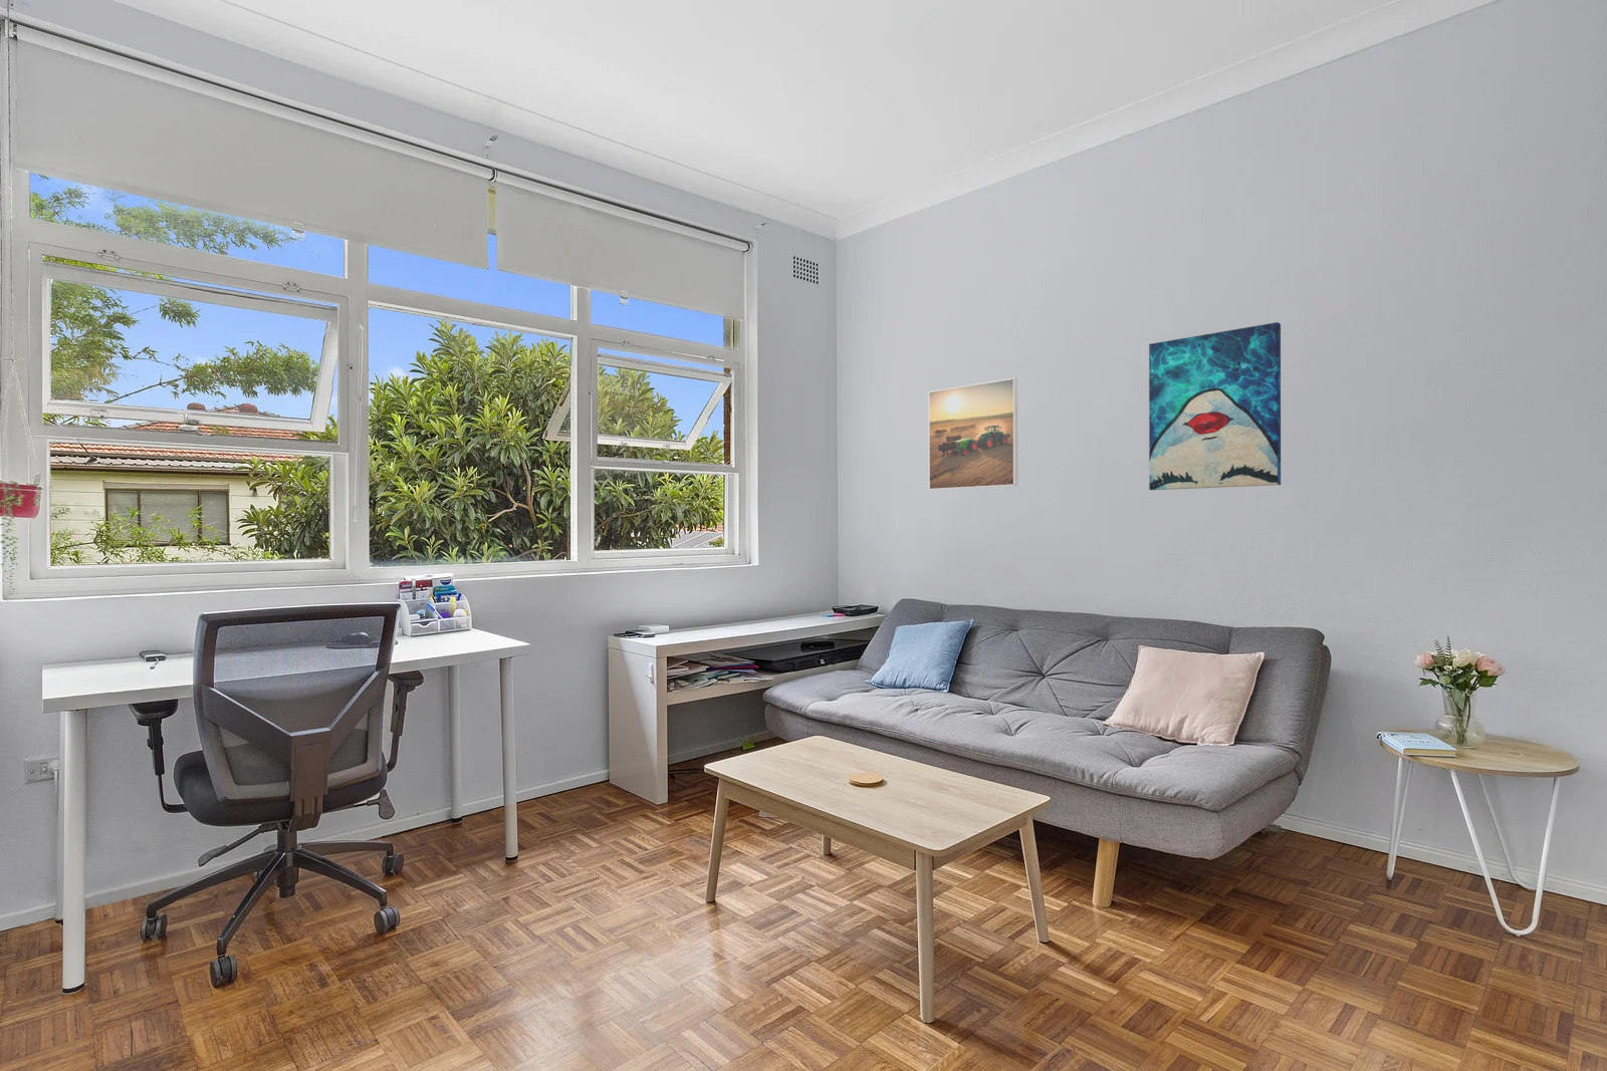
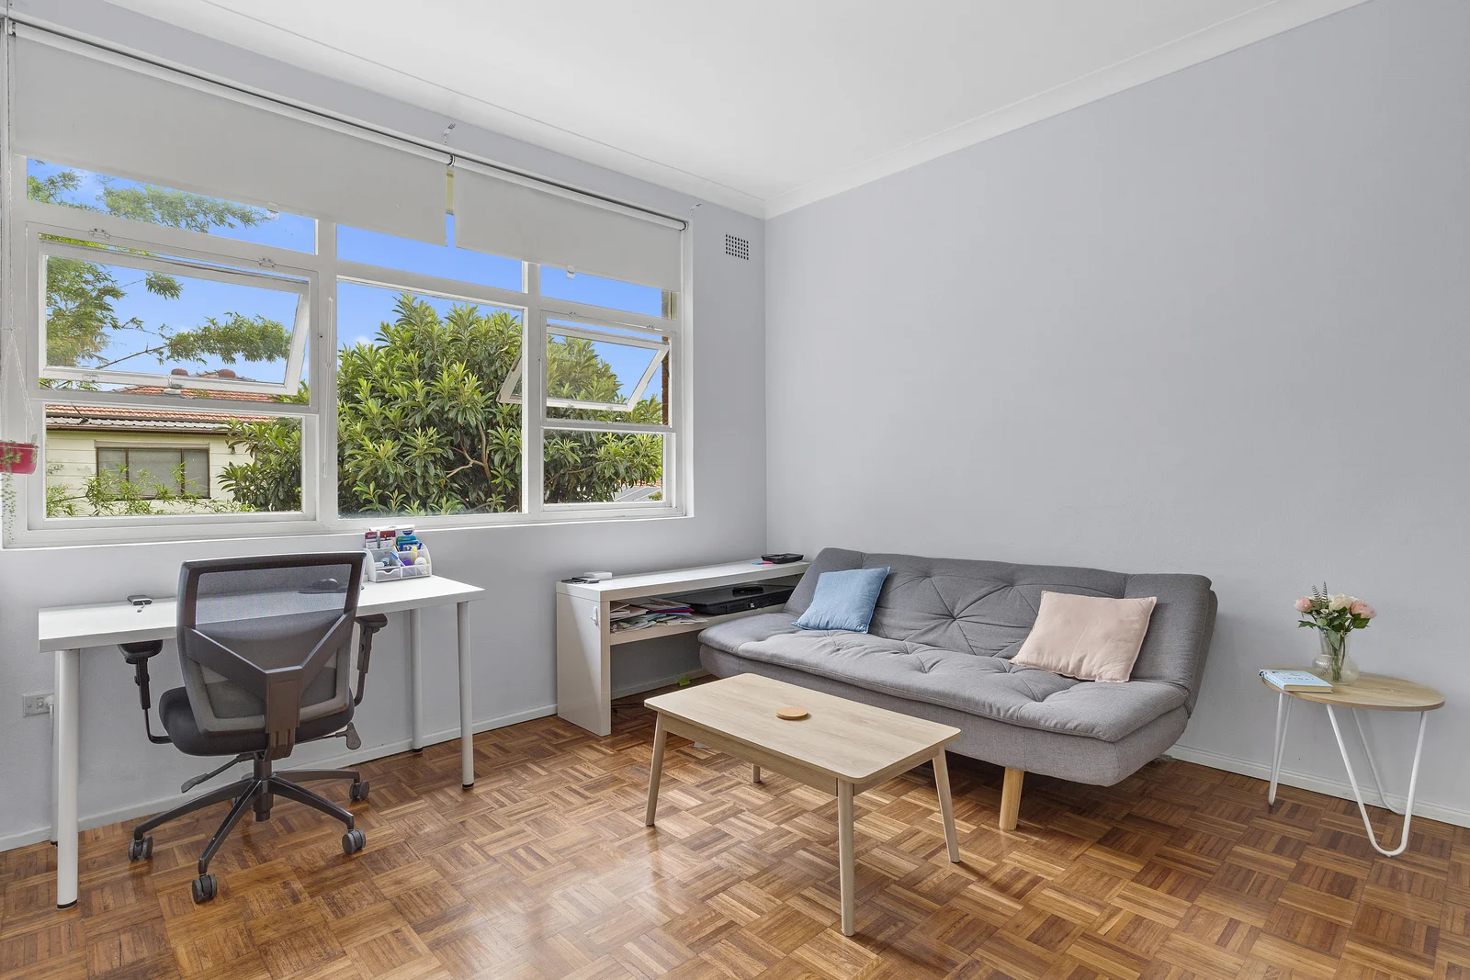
- wall art (1211, 410)
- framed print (971, 436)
